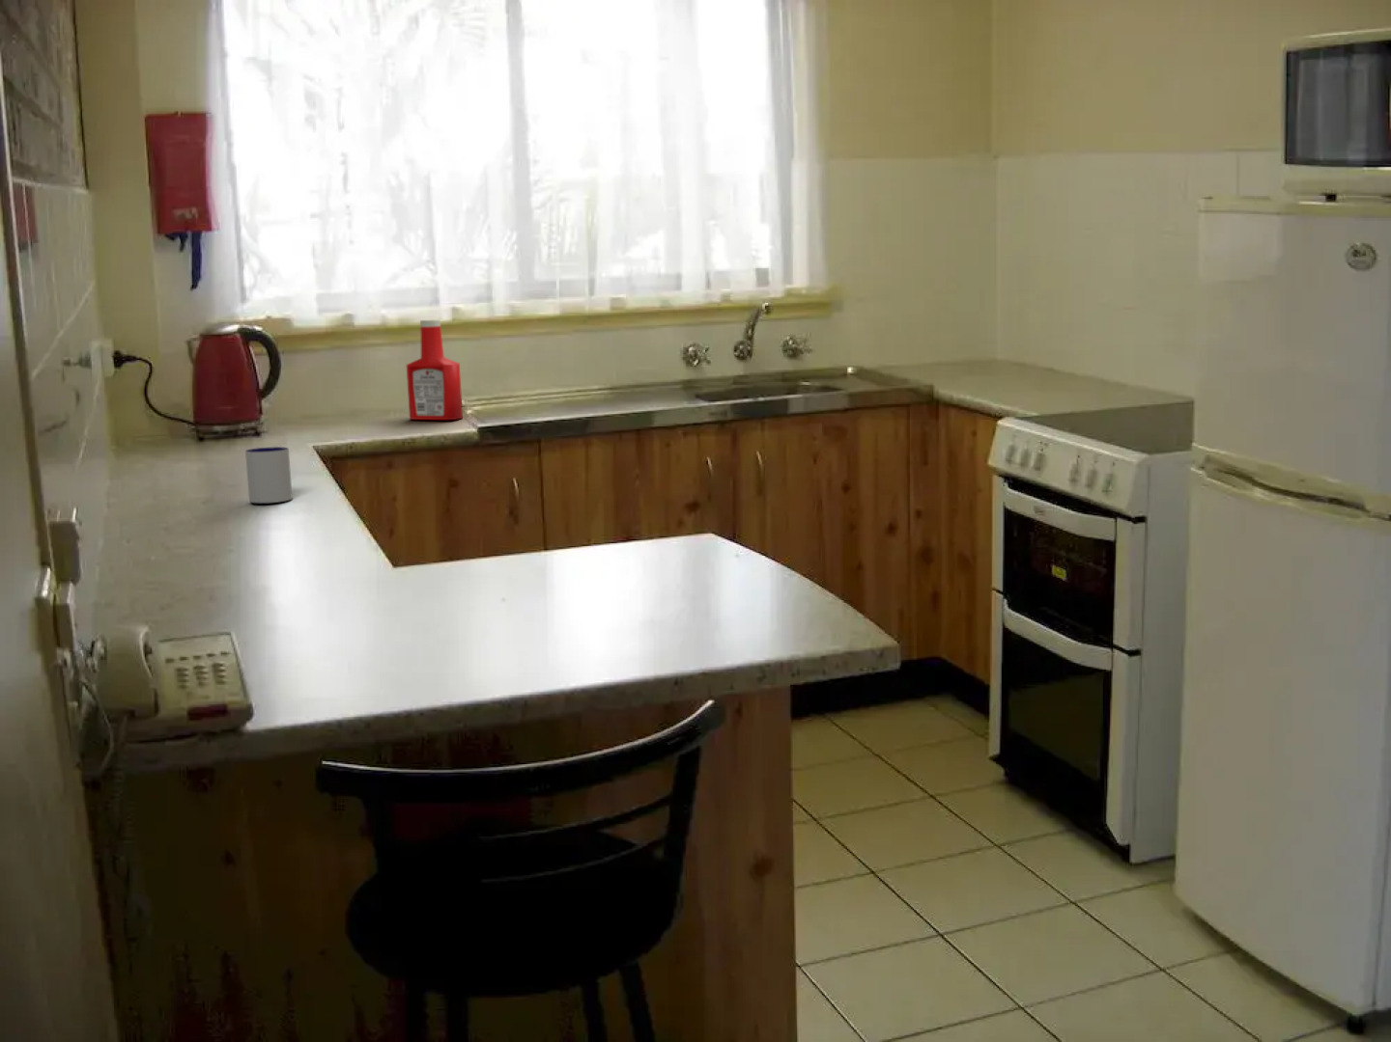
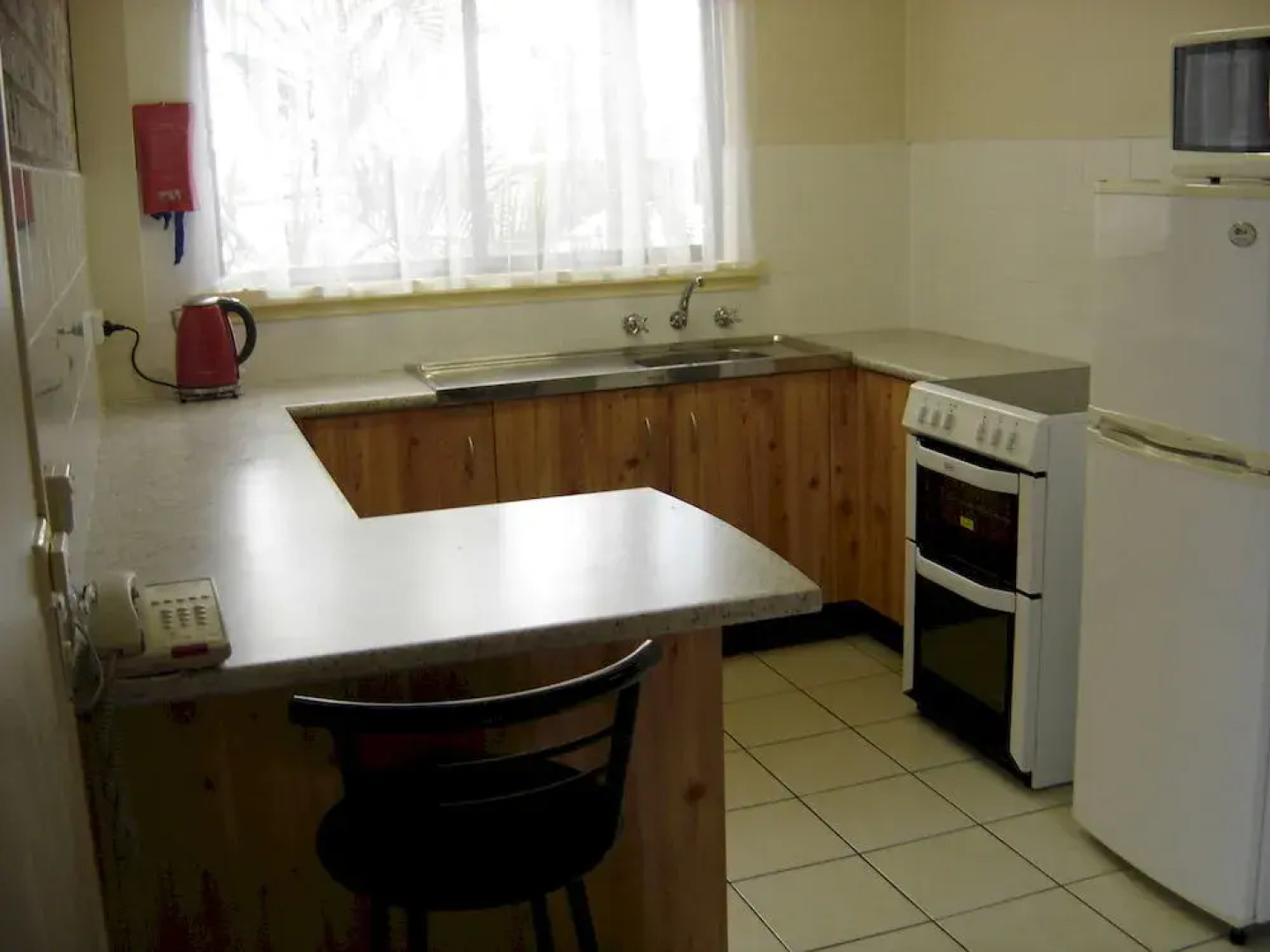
- mug (267, 474)
- soap bottle (433, 370)
